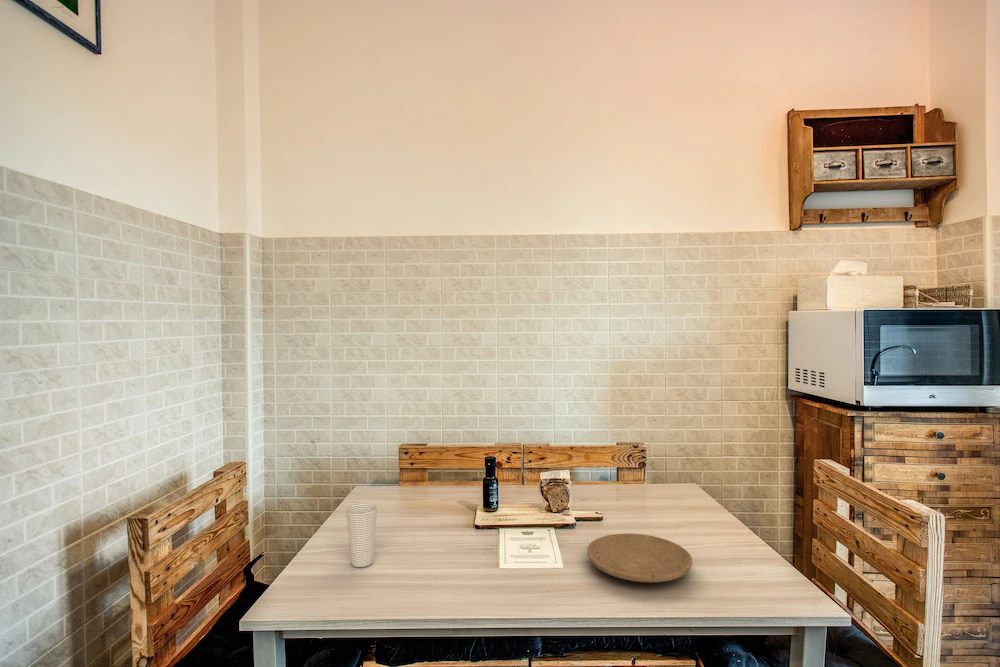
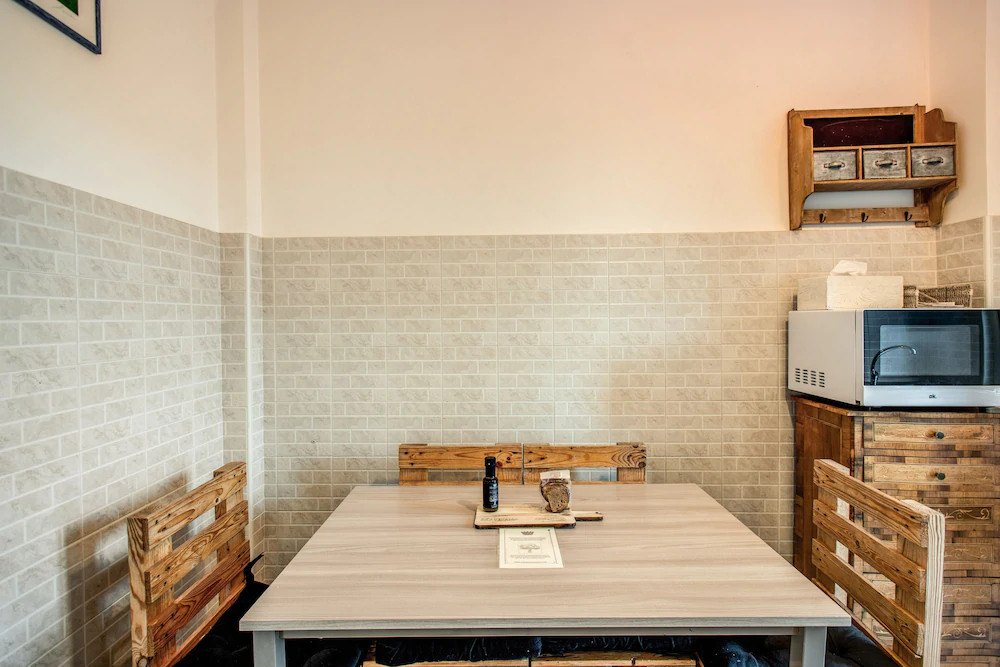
- cup (362, 535)
- plate (638, 561)
